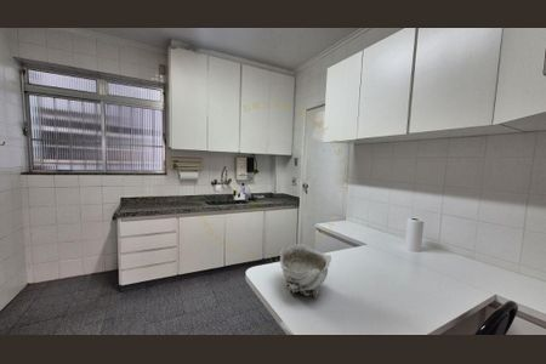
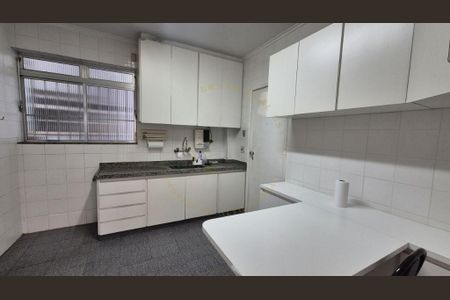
- bowl (303, 271)
